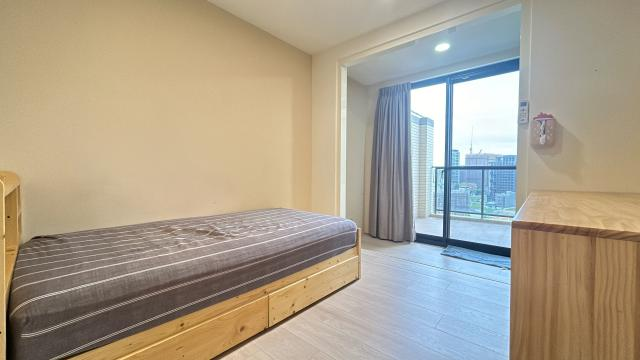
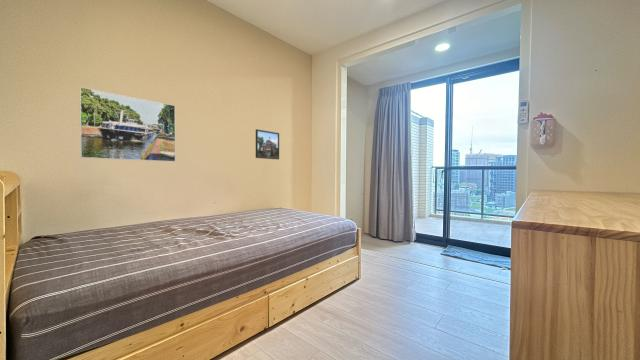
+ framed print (267, 145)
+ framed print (132, 128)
